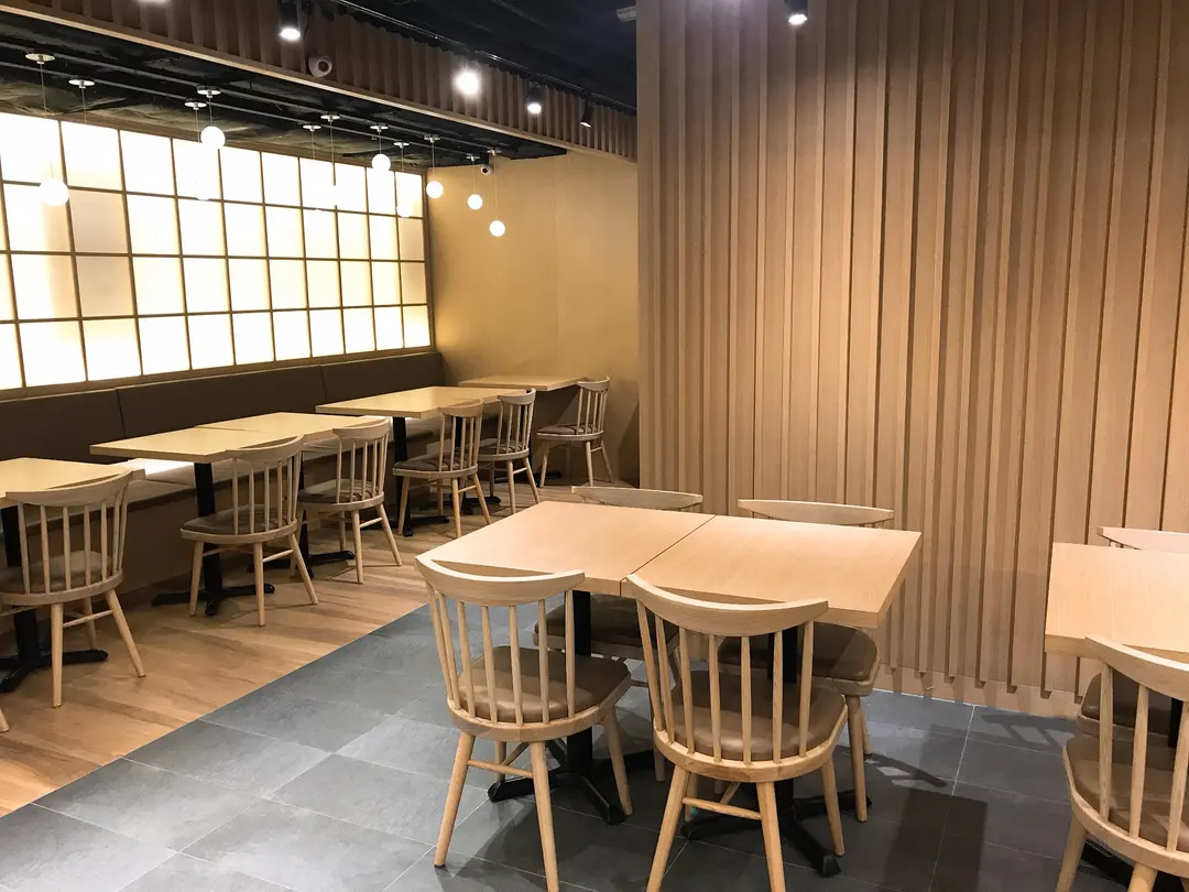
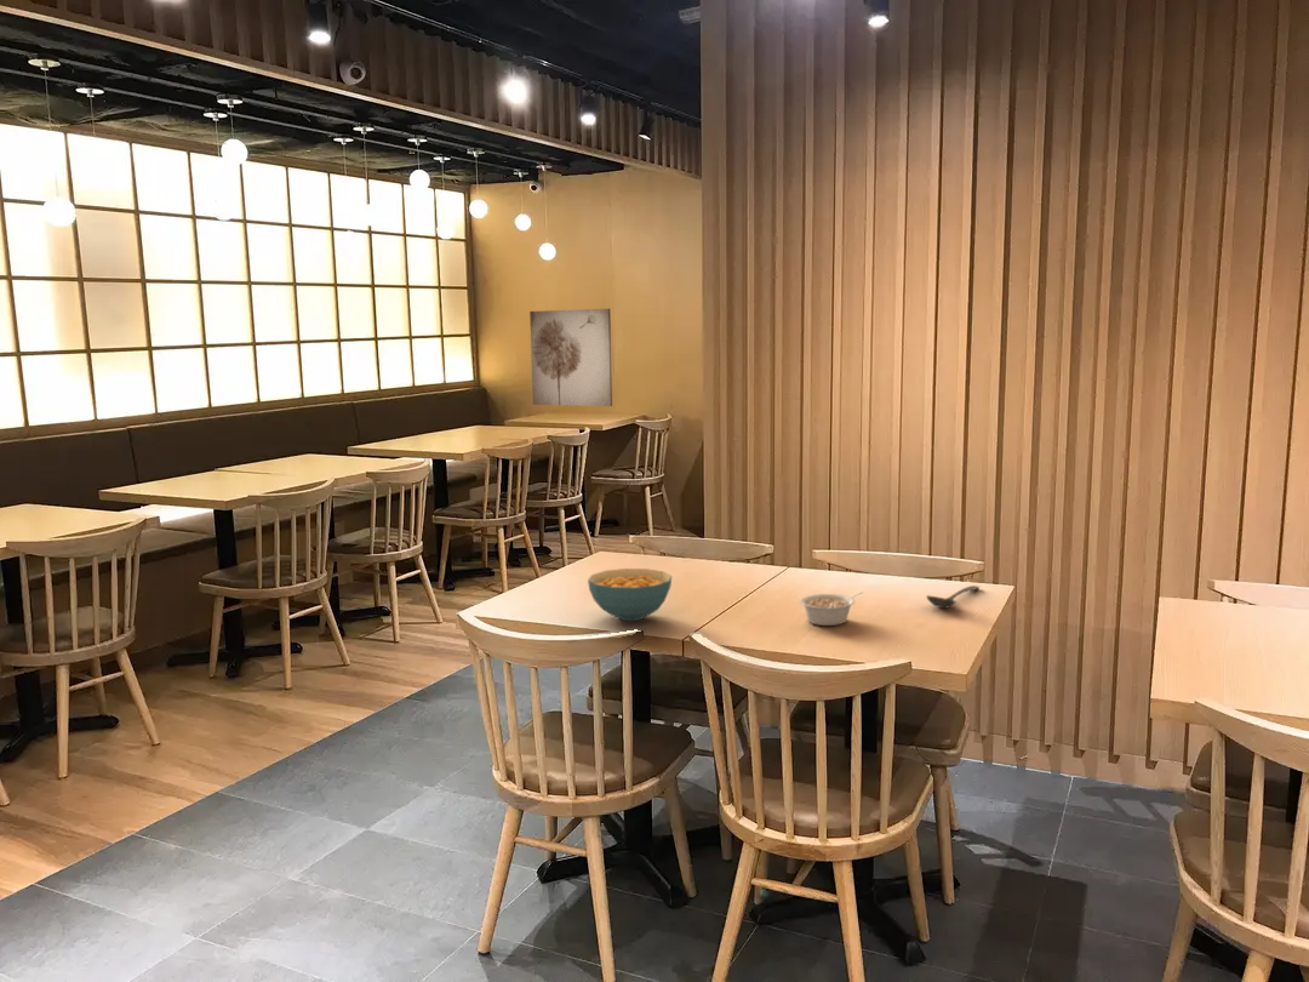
+ legume (828, 607)
+ cereal bowl (630, 598)
+ stirrer (955, 593)
+ wall art (570, 358)
